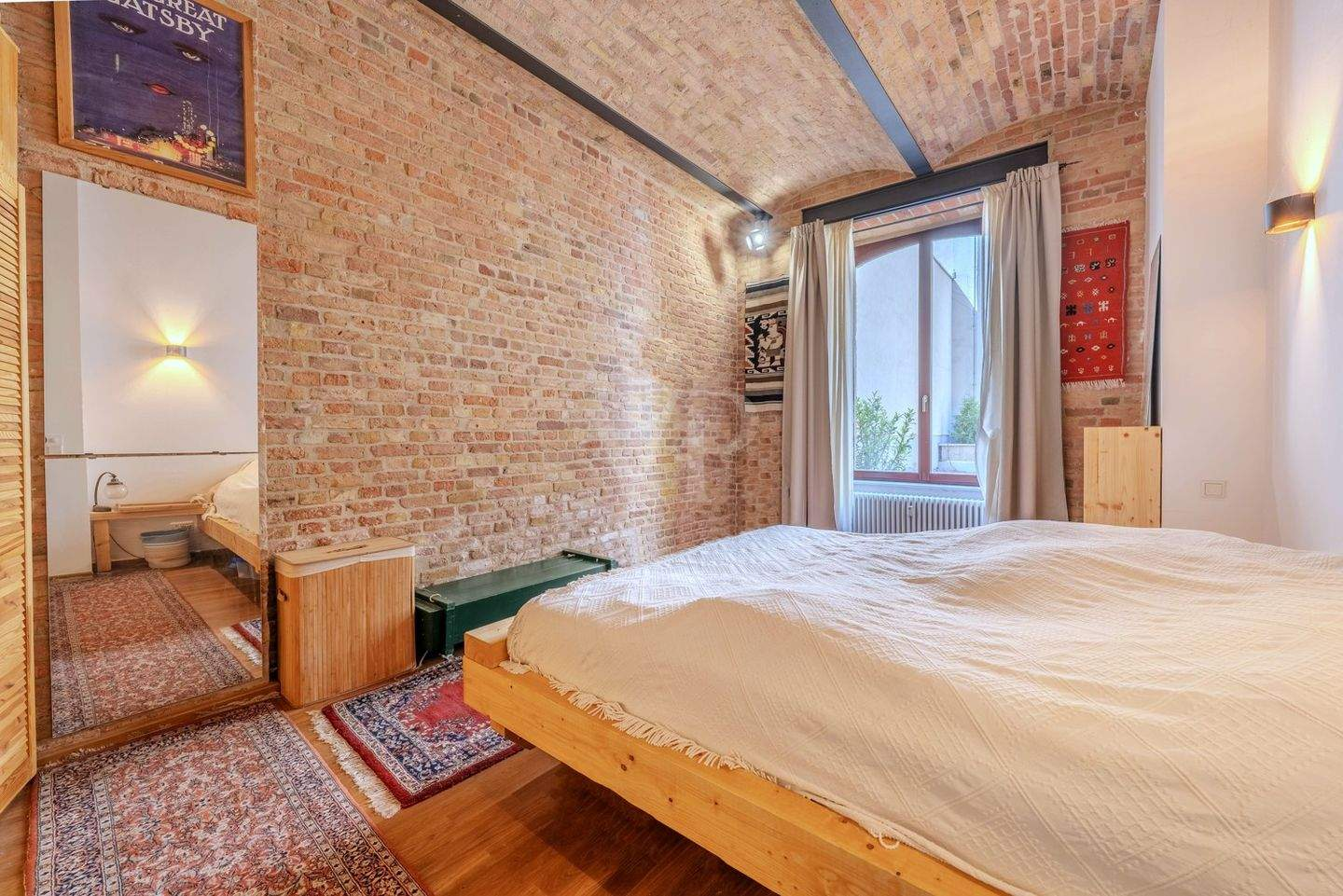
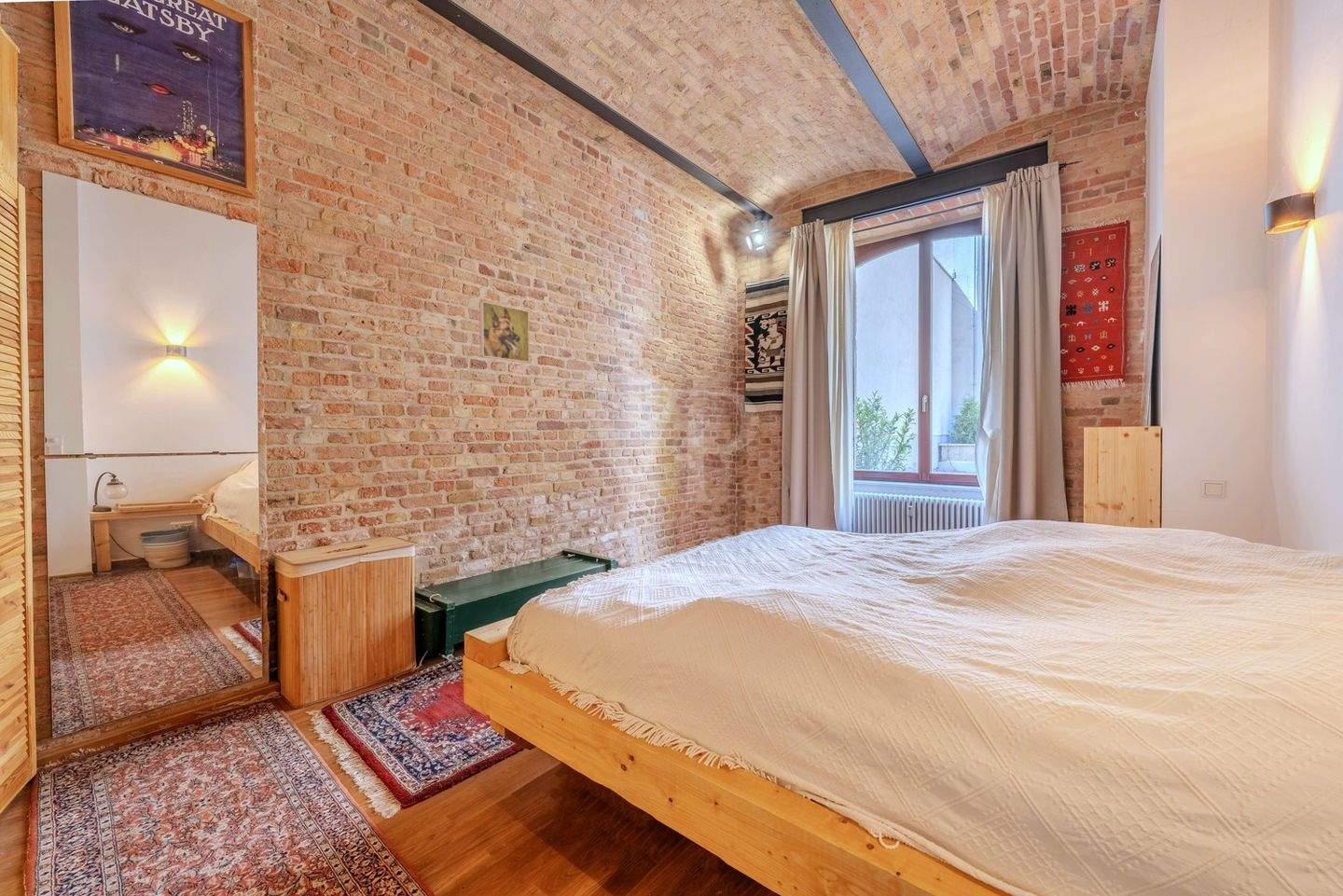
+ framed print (505, 333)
